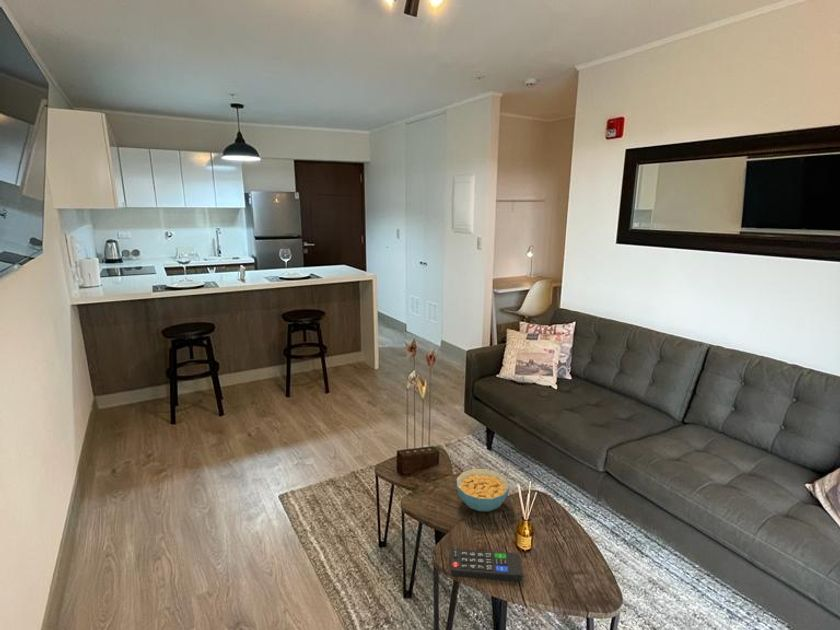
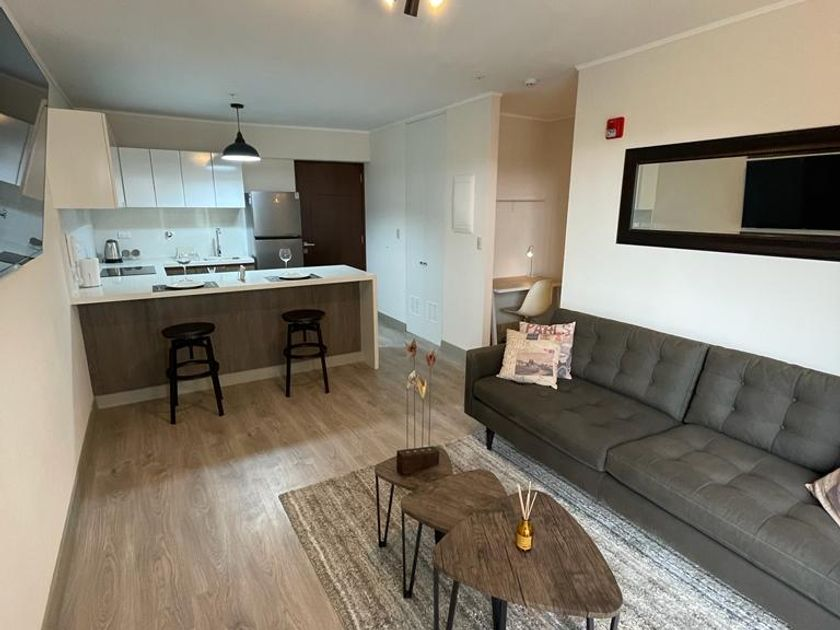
- cereal bowl (482, 494)
- remote control (485, 564)
